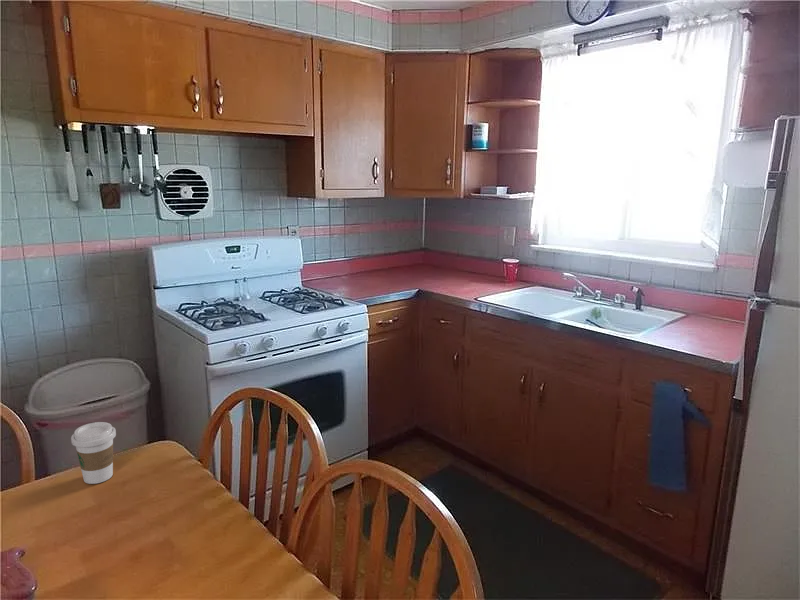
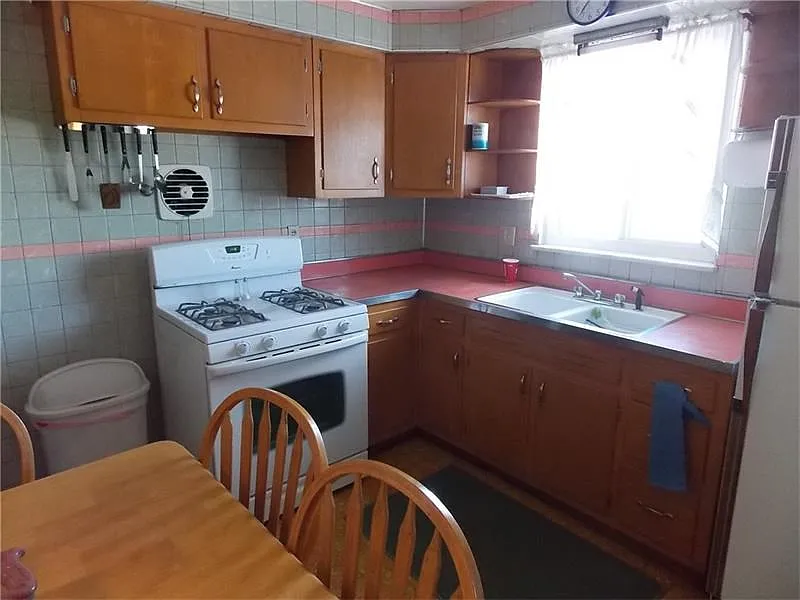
- coffee cup (95, 453)
